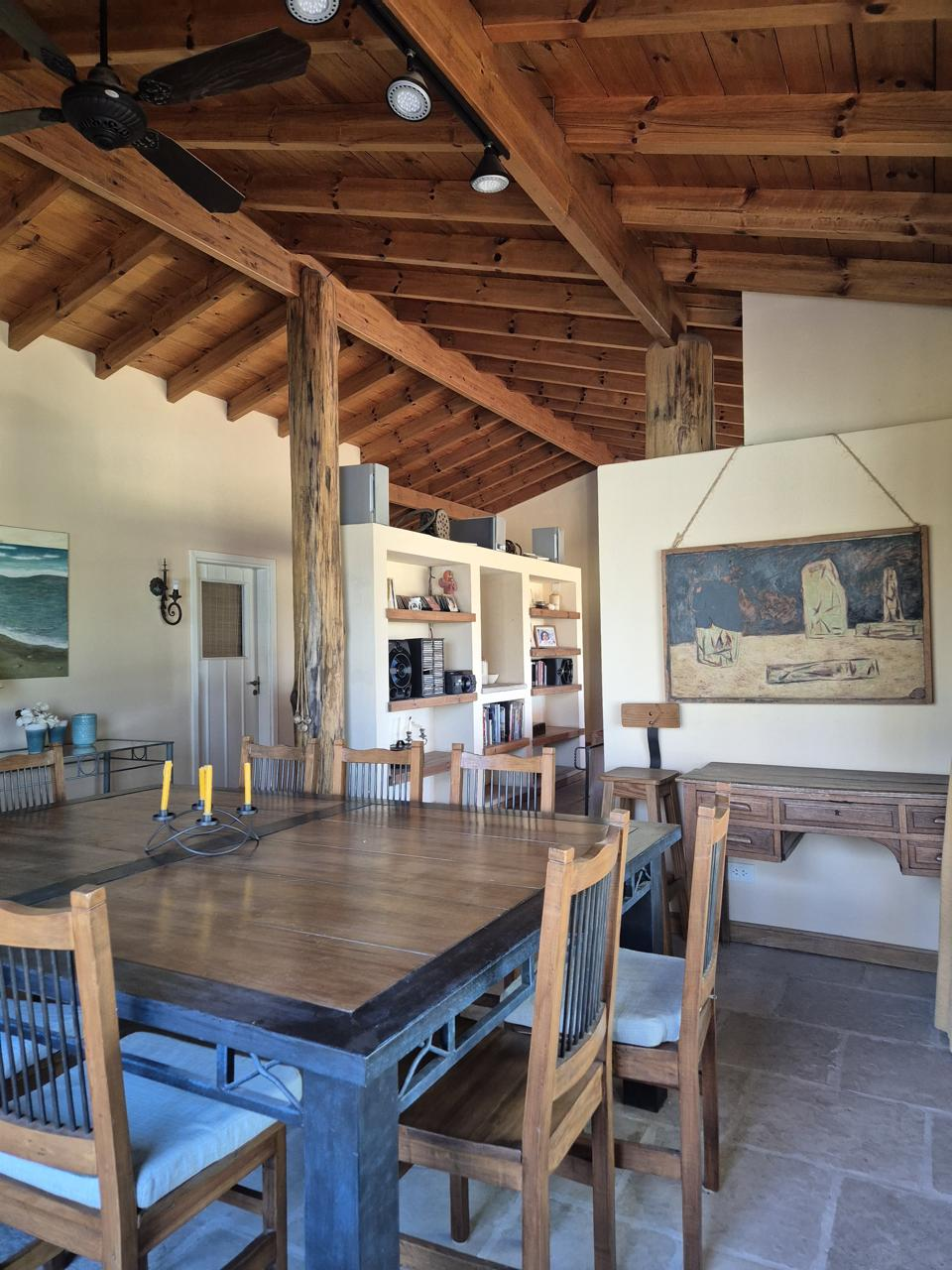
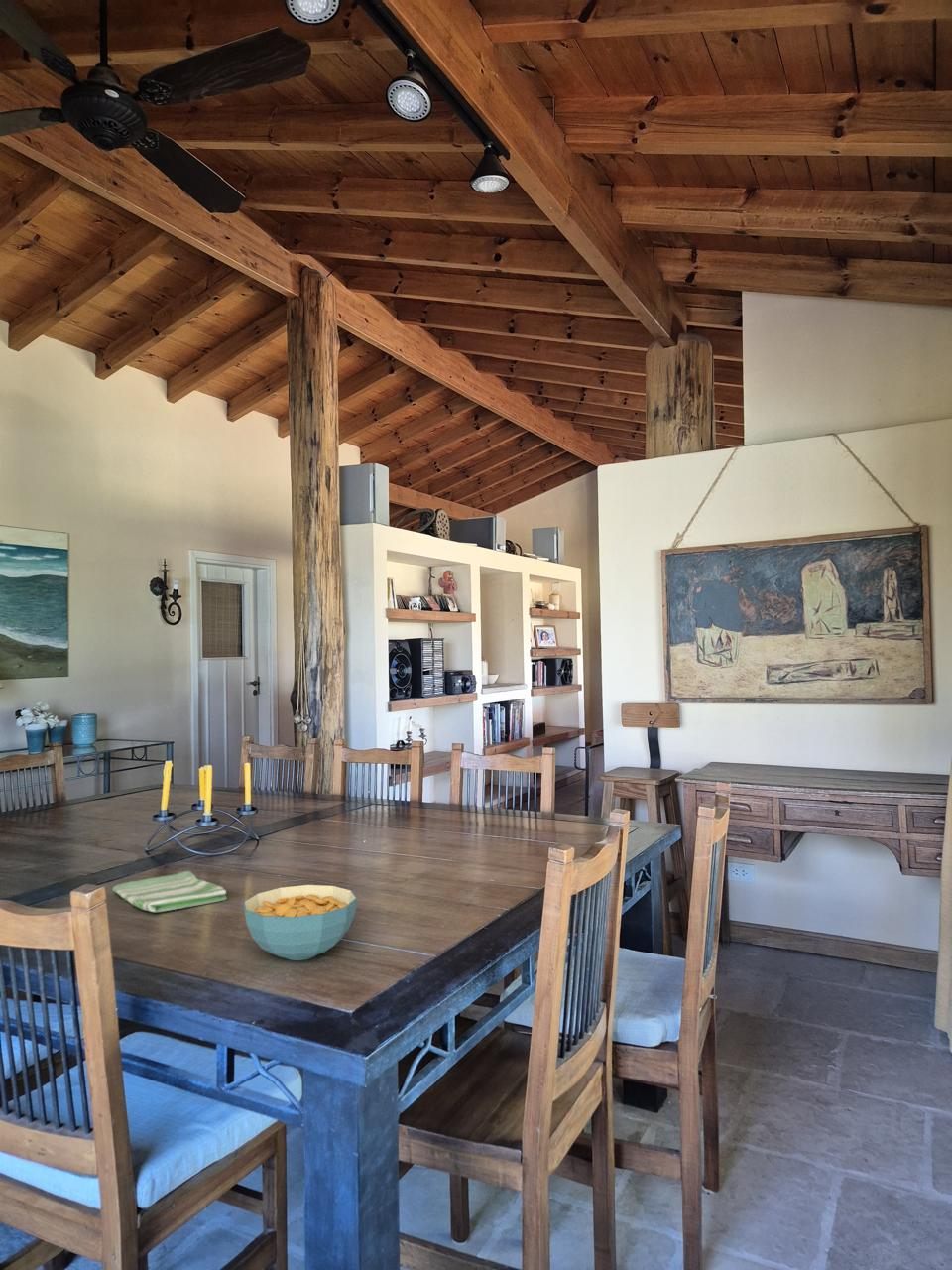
+ dish towel (170, 890)
+ cereal bowl (300, 927)
